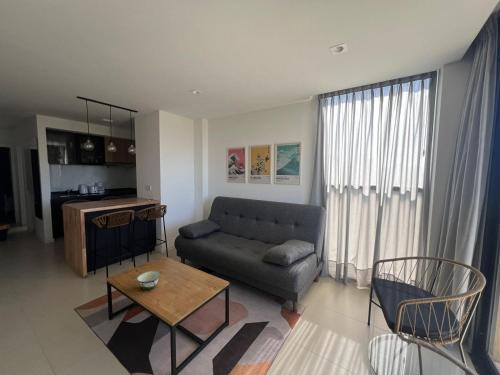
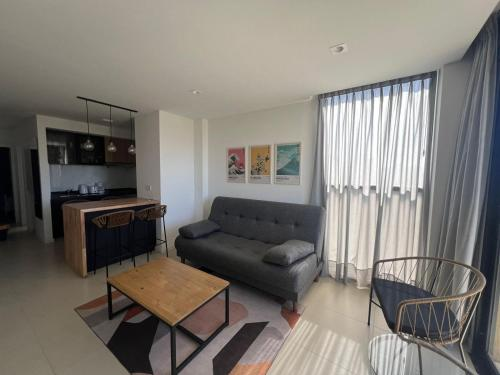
- bowl (149, 281)
